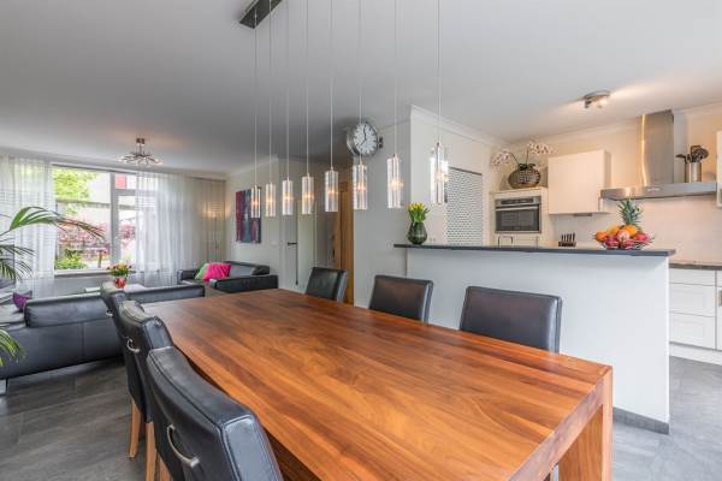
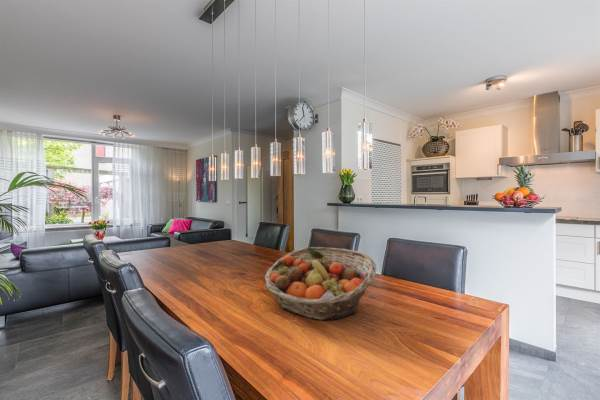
+ fruit basket (318, 278)
